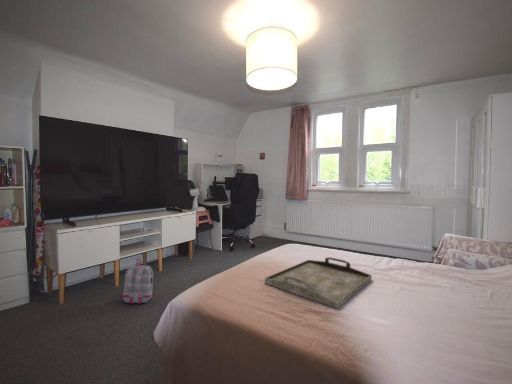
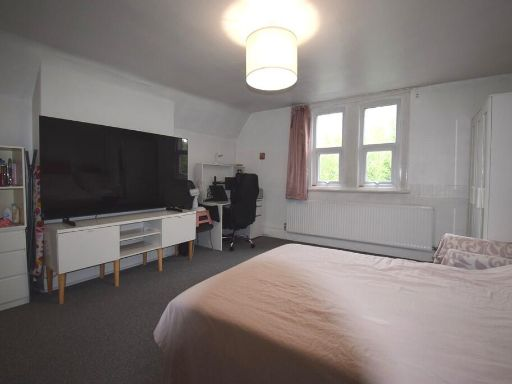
- serving tray (319, 274)
- backpack (137, 280)
